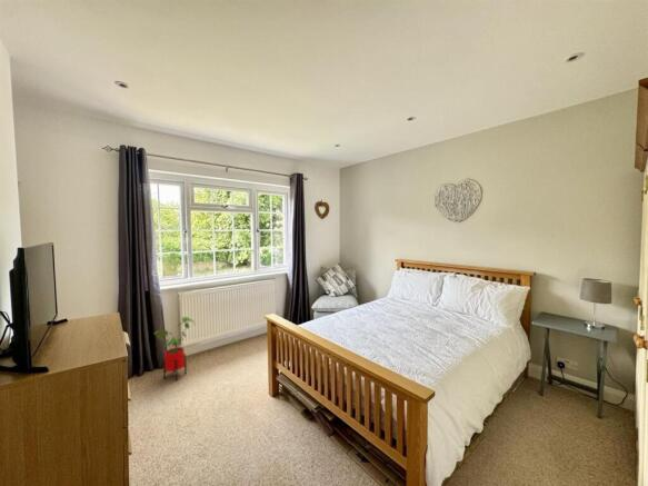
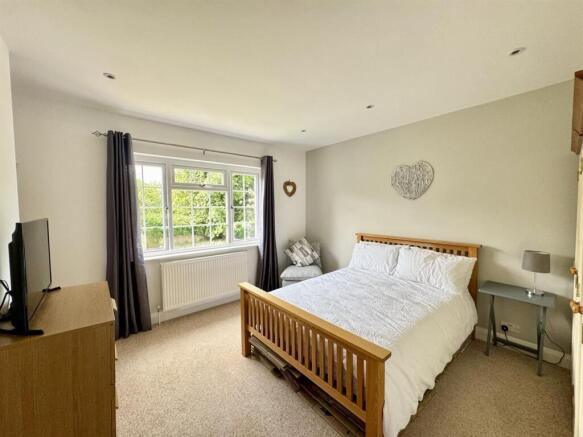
- house plant (177, 347)
